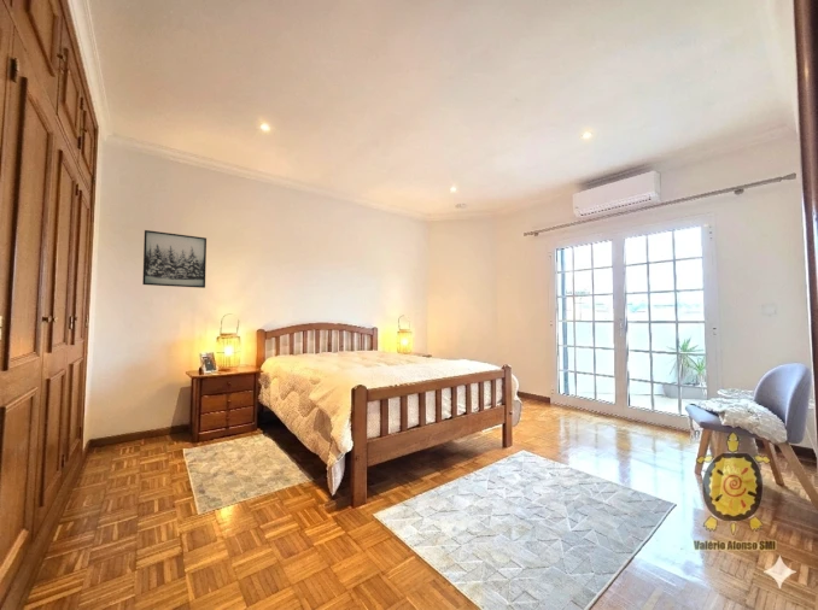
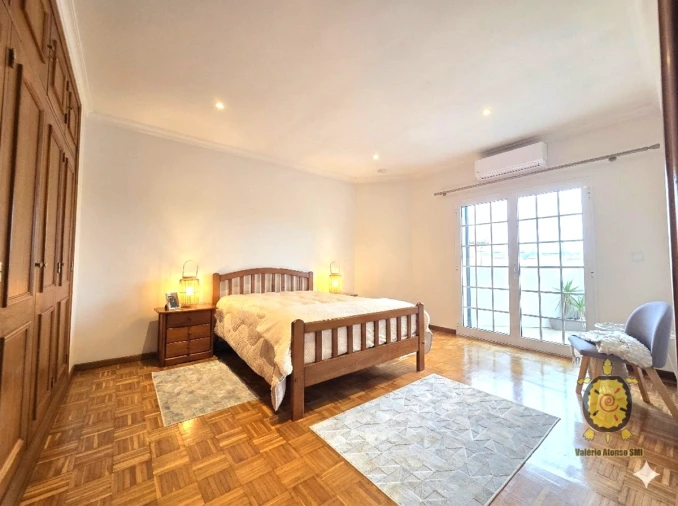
- wall art (175, 259)
